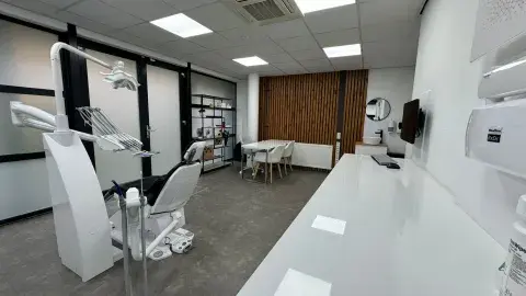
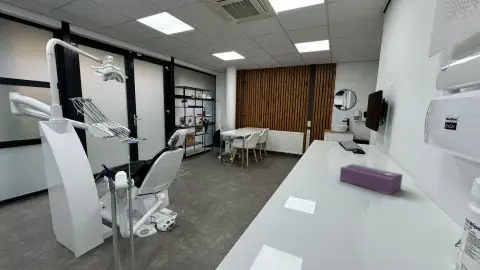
+ tissue box (369, 177)
